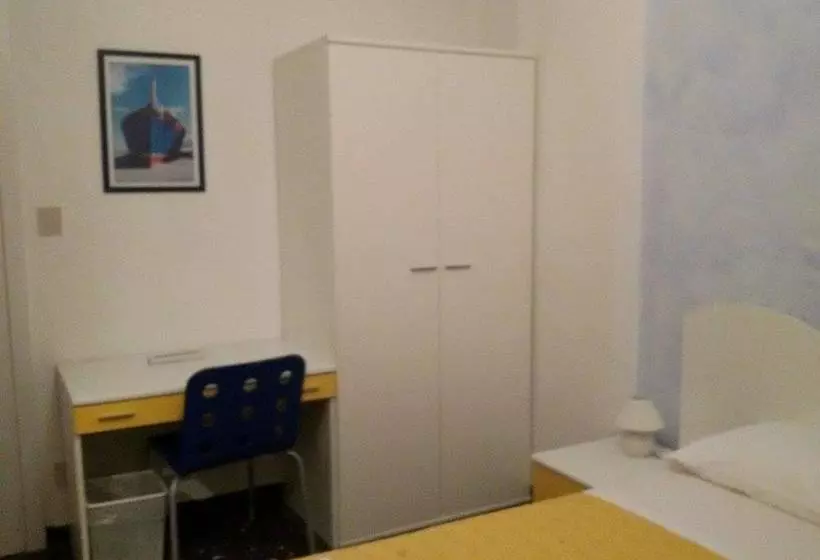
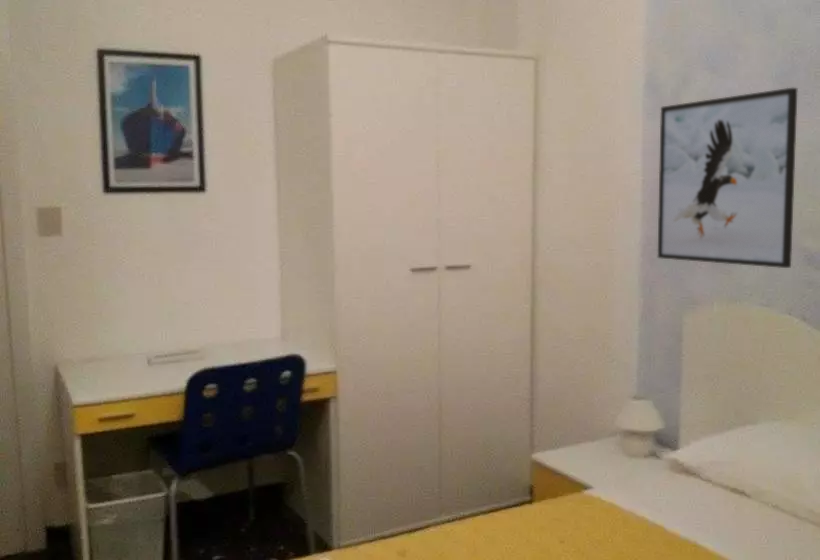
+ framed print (720, 181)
